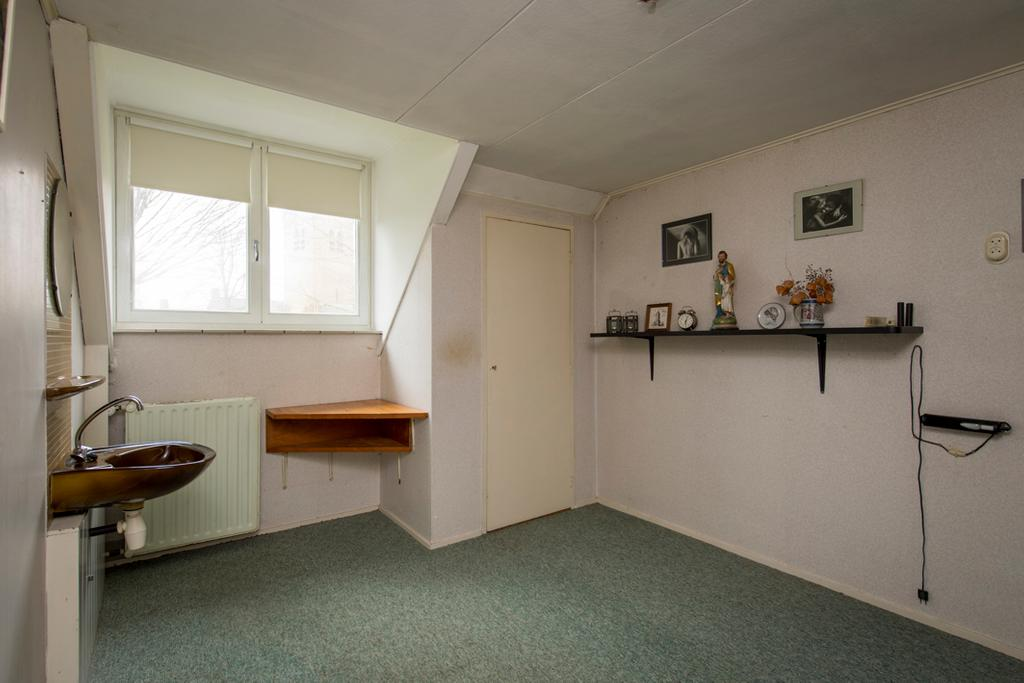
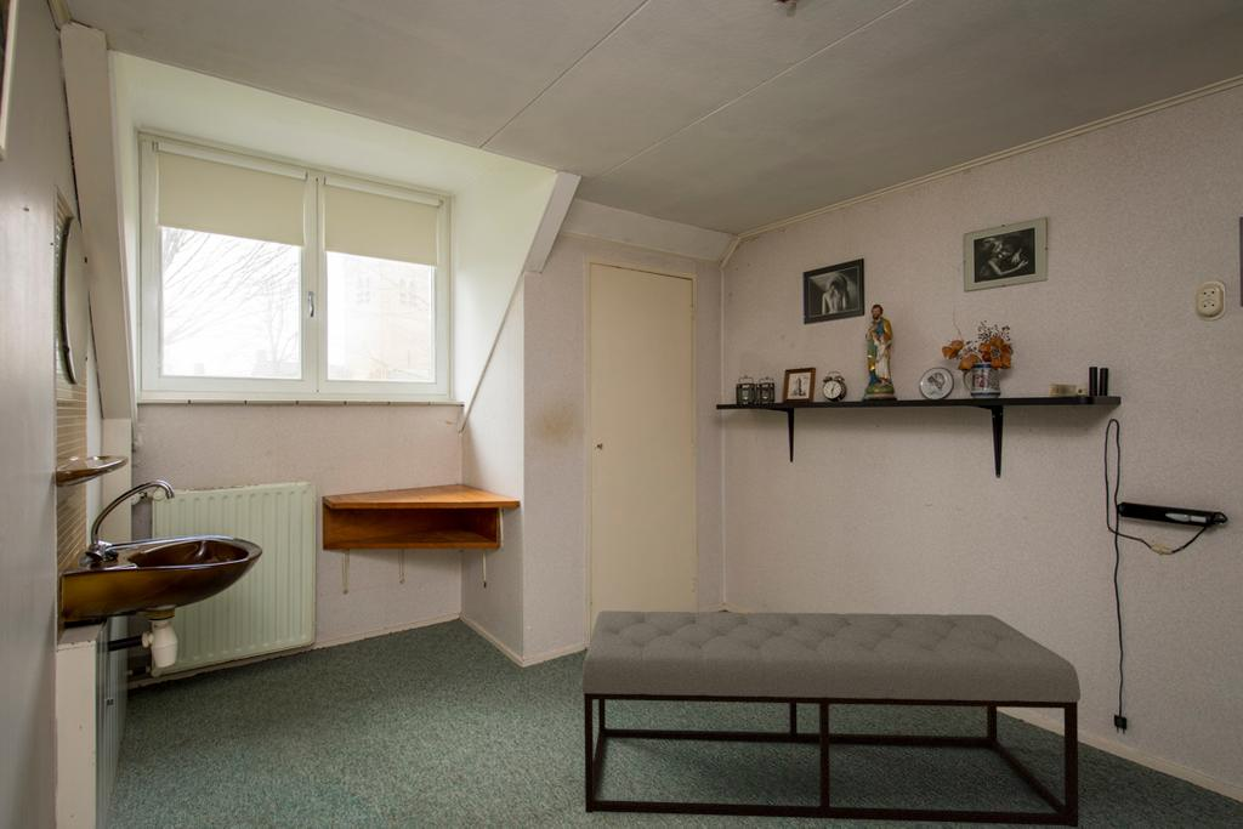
+ bench (806, 703)
